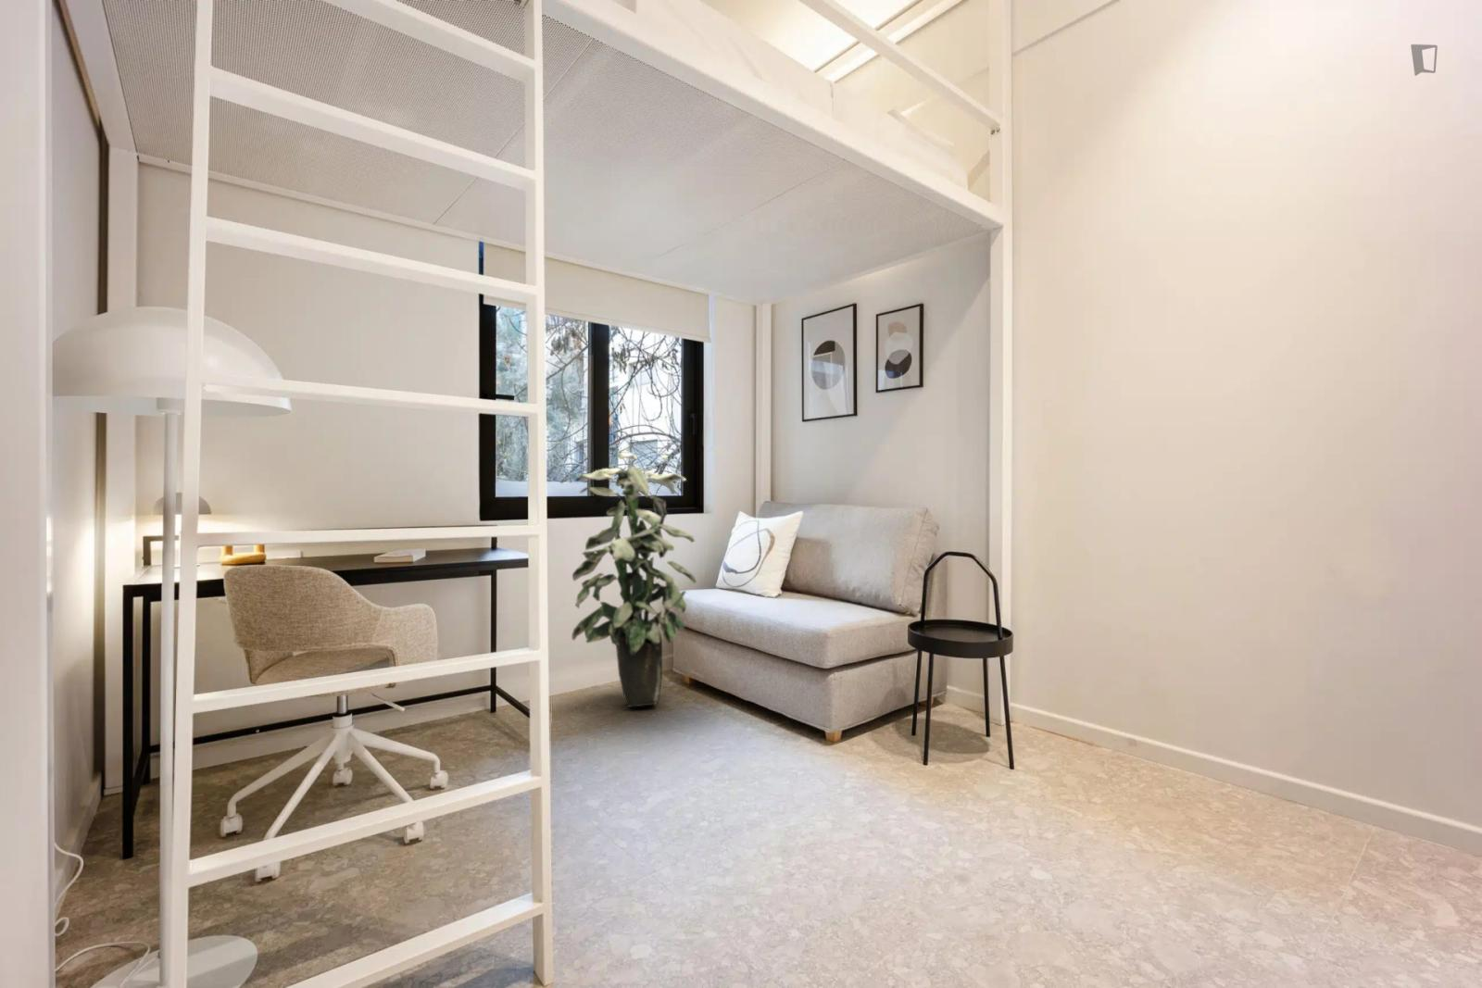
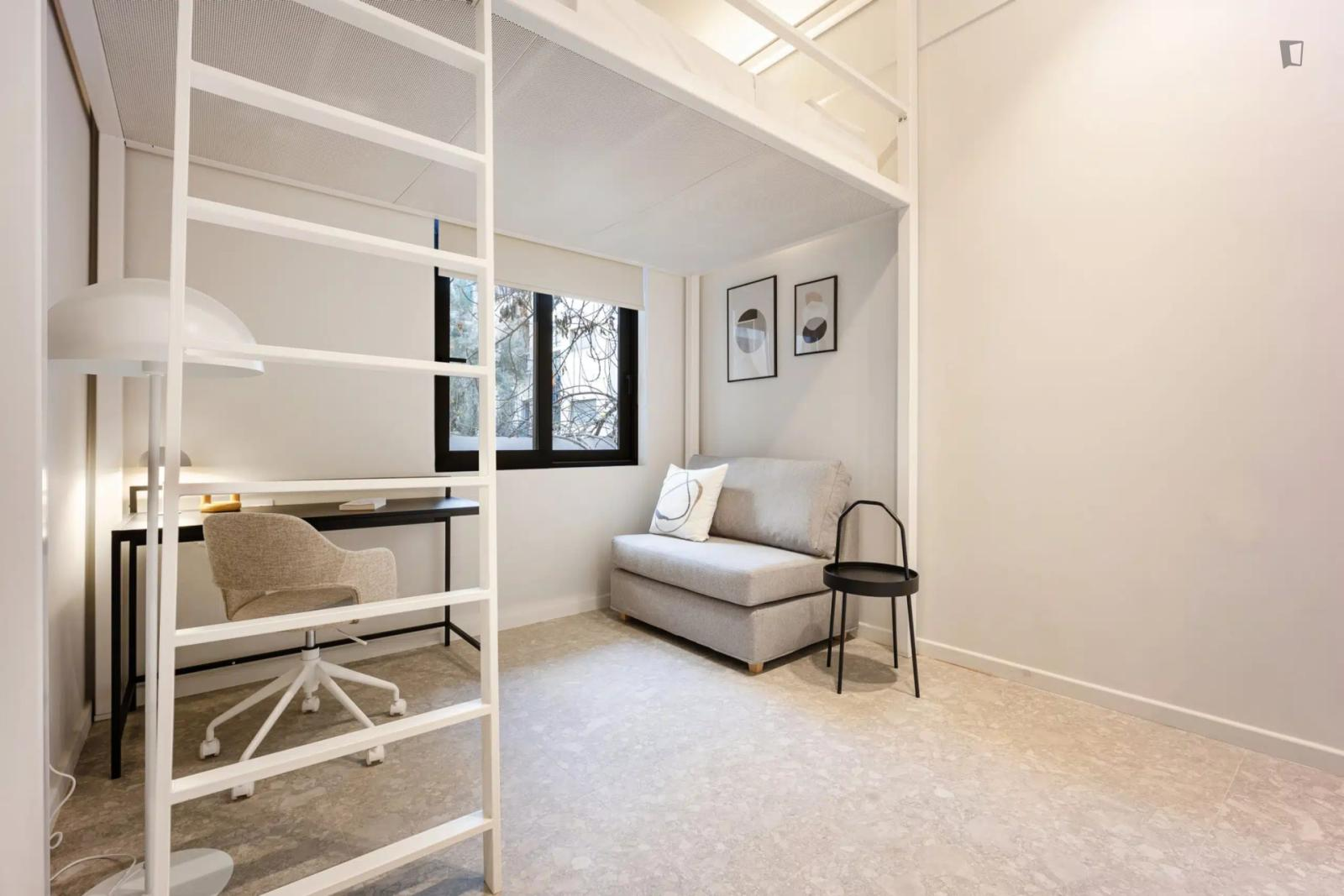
- indoor plant (631, 578)
